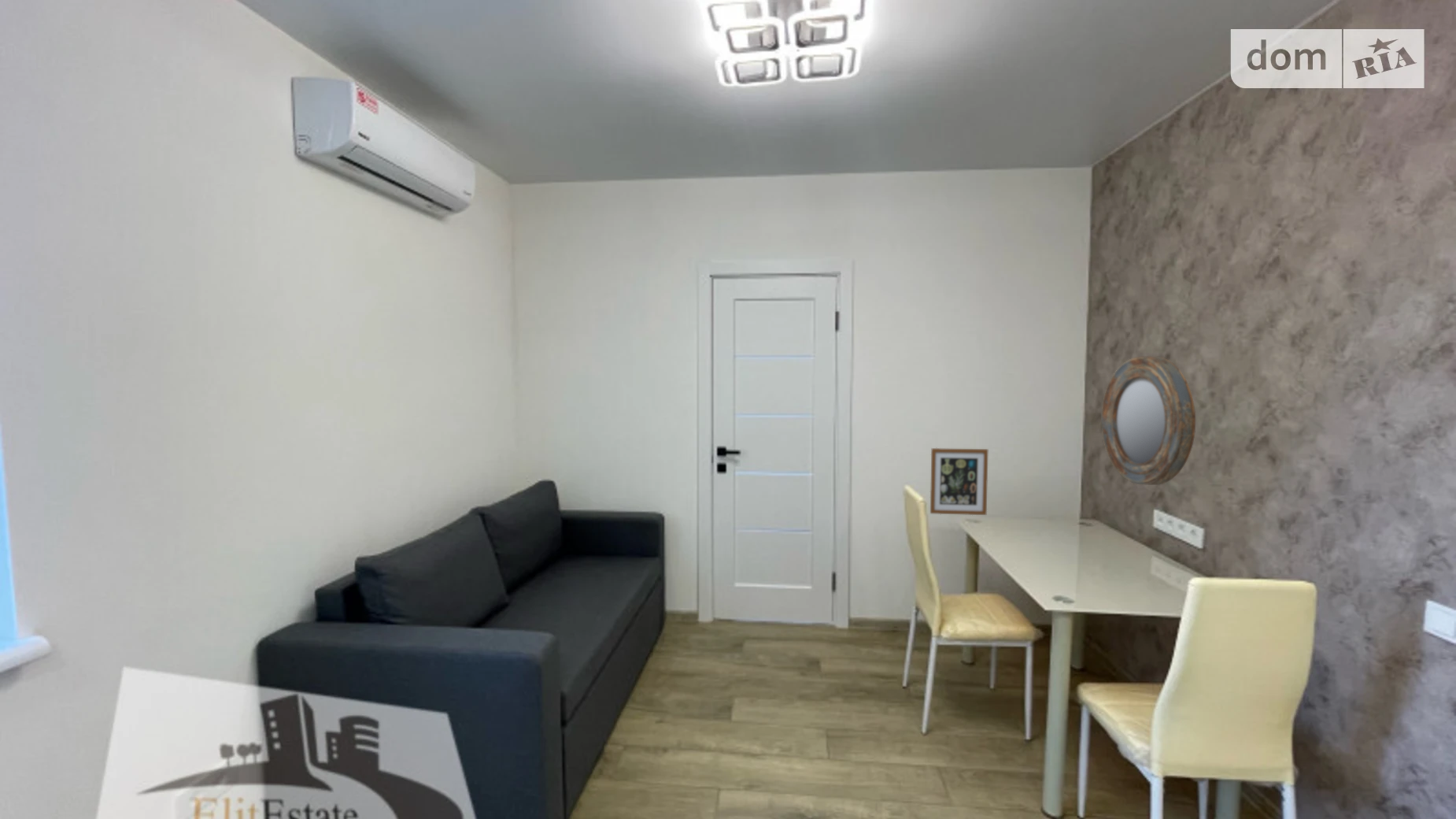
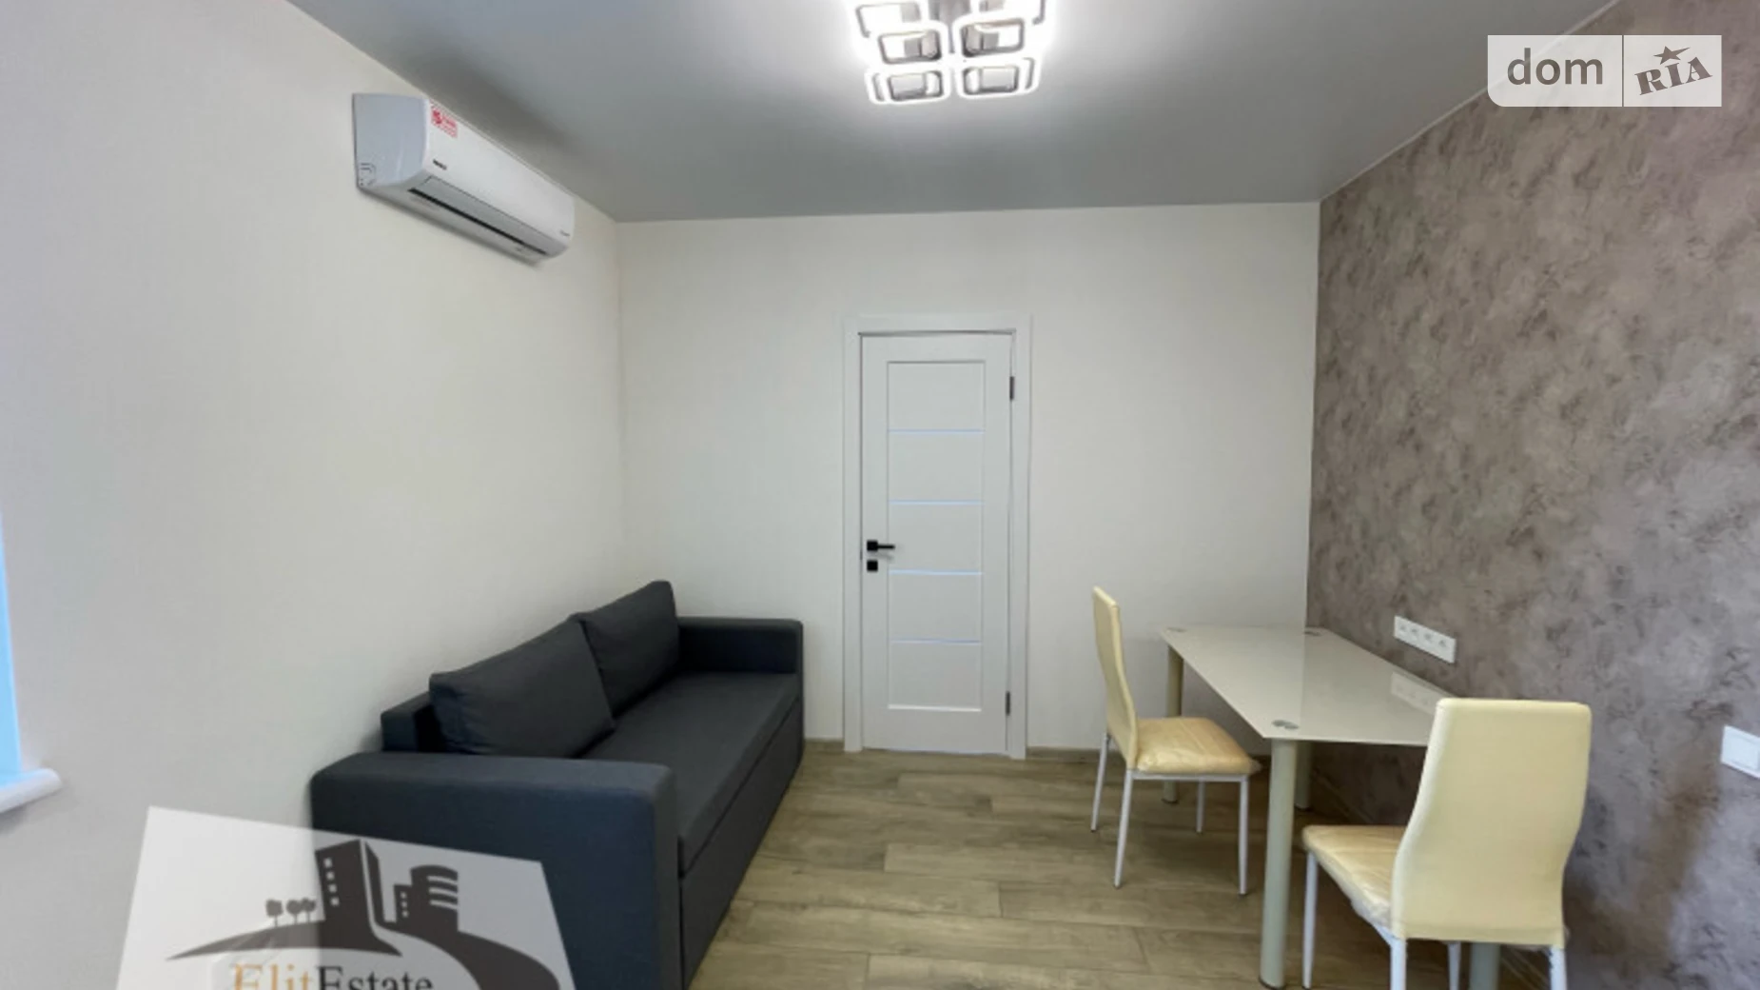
- home mirror (1142, 420)
- wall art (959, 481)
